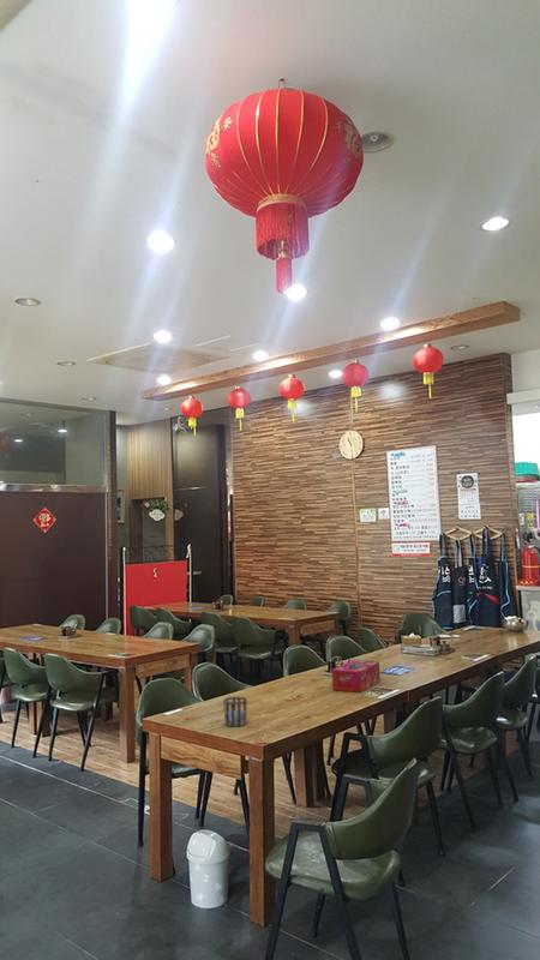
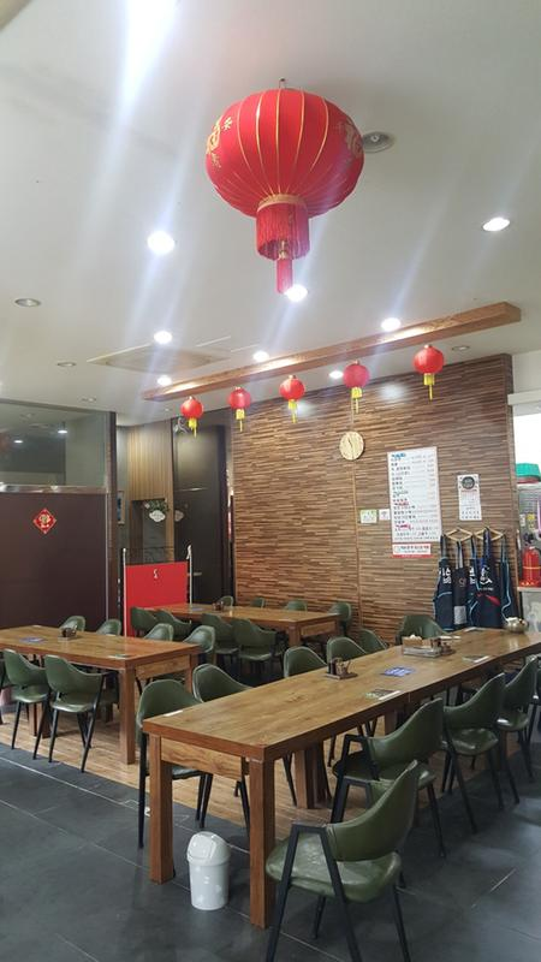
- cup (235, 712)
- tissue box (356, 674)
